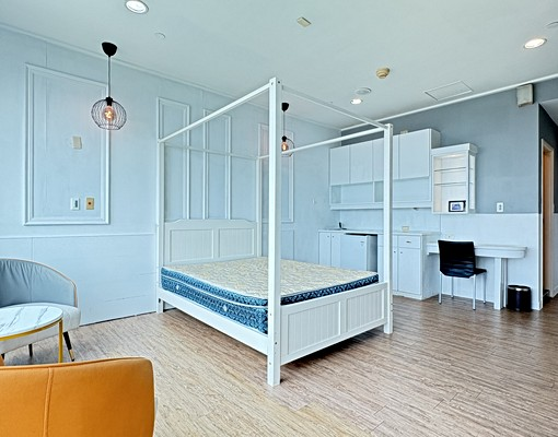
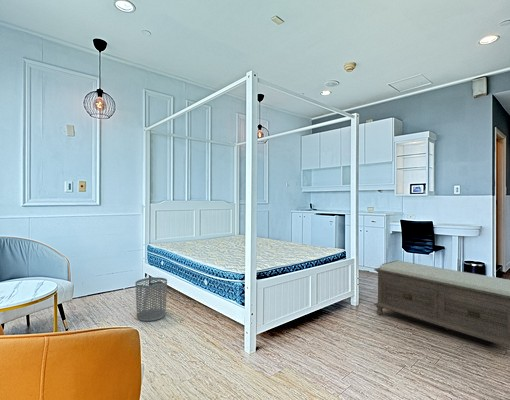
+ bench (446, 300)
+ waste bin (151, 298)
